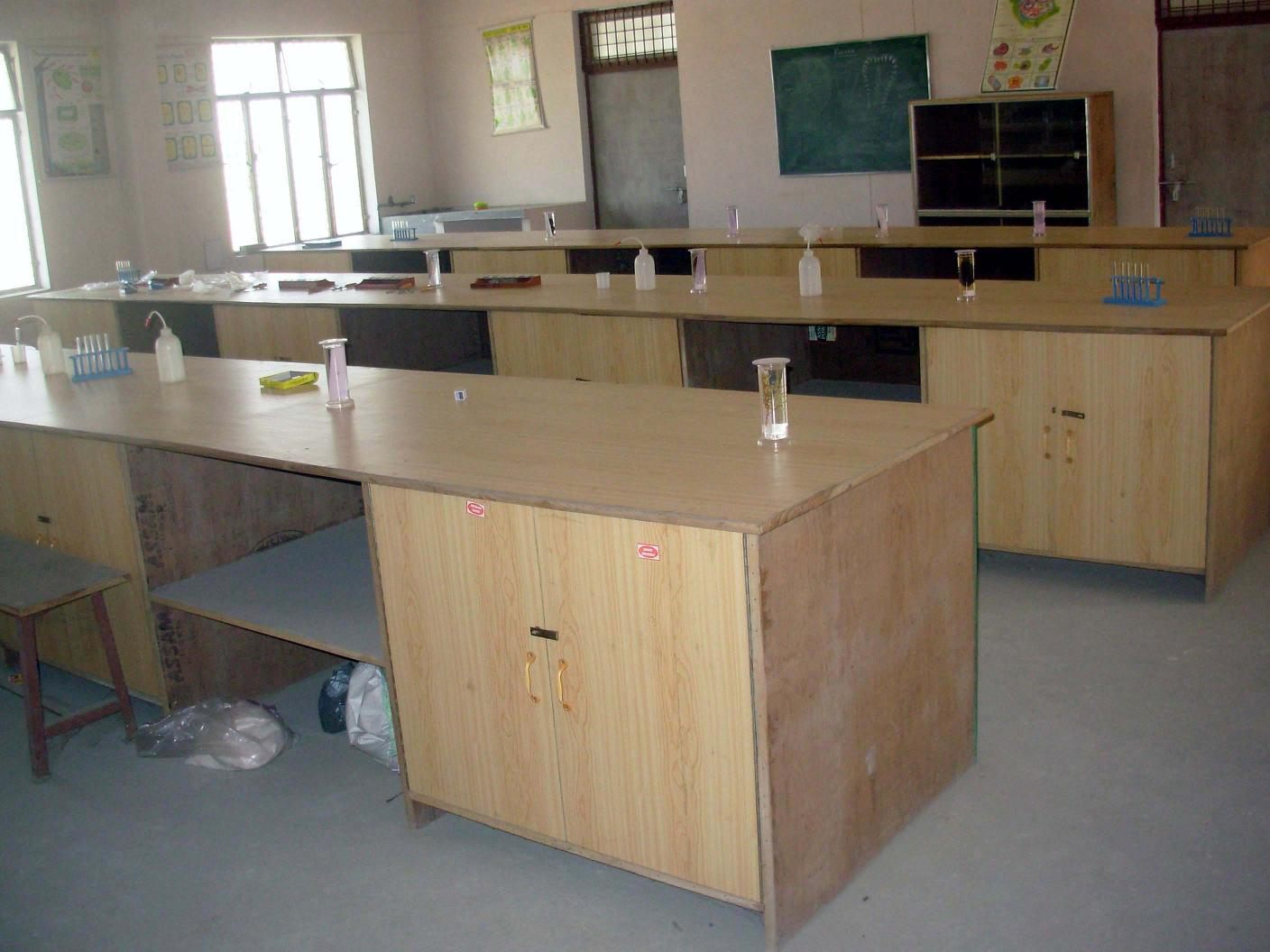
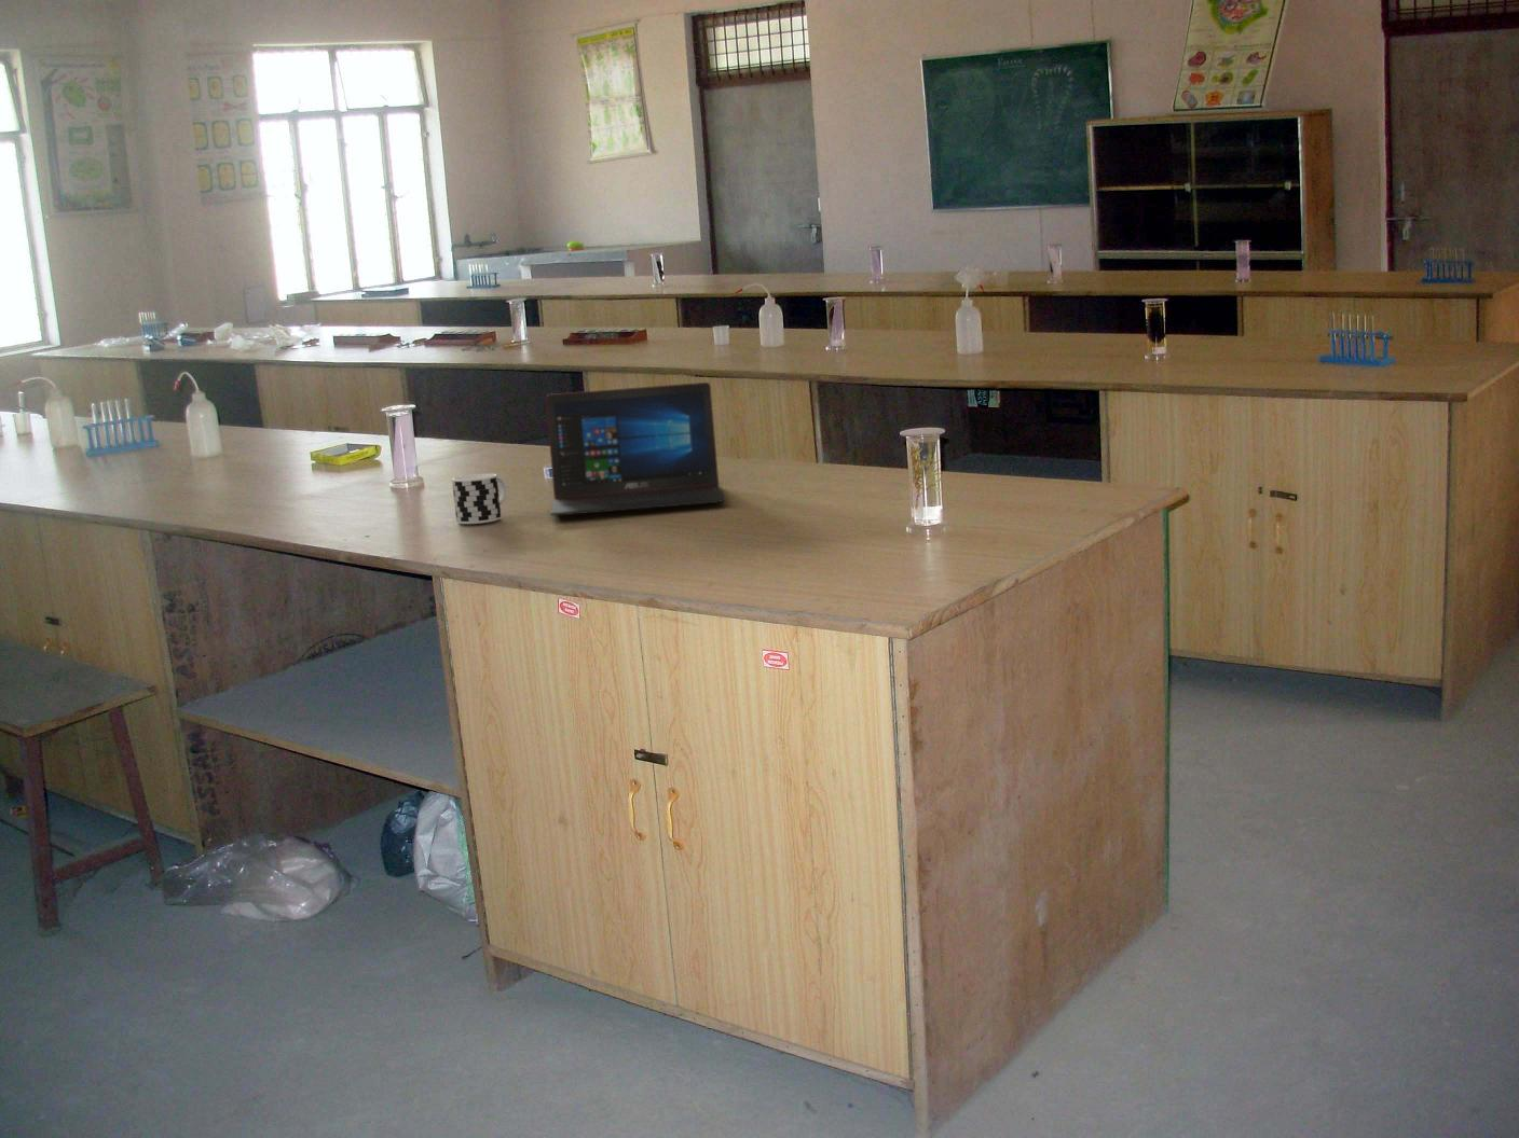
+ laptop (633, 447)
+ cup (482, 497)
